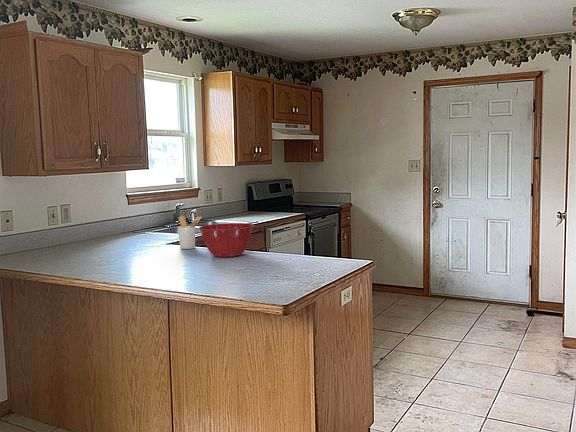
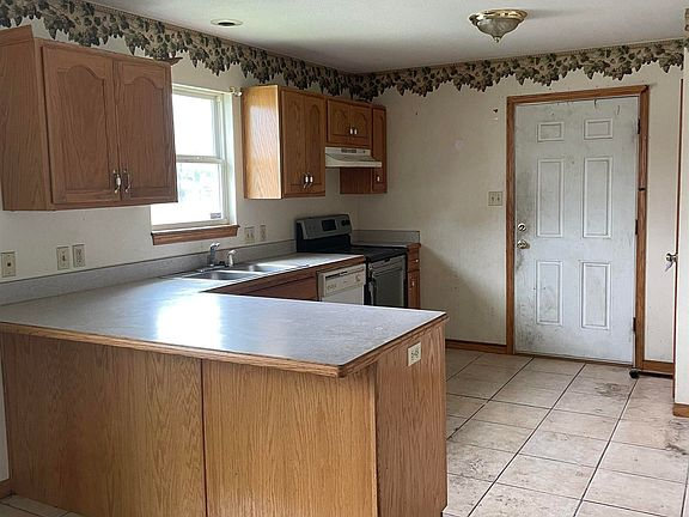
- utensil holder (190, 231)
- mixing bowl (226, 240)
